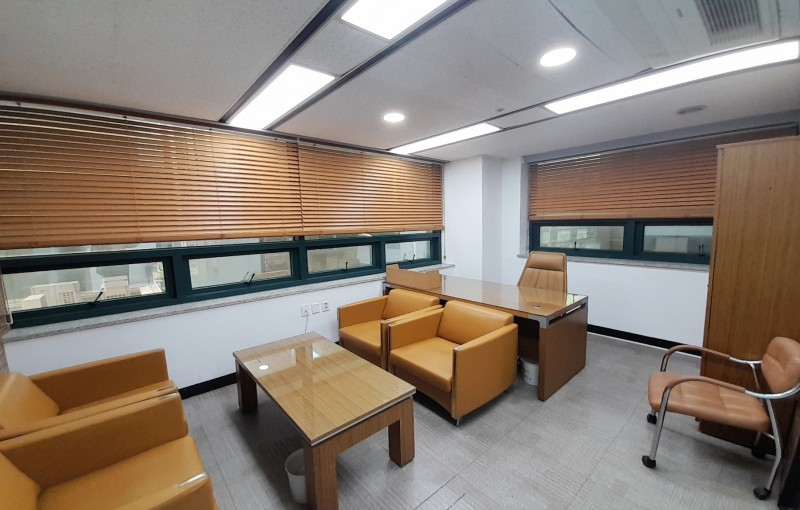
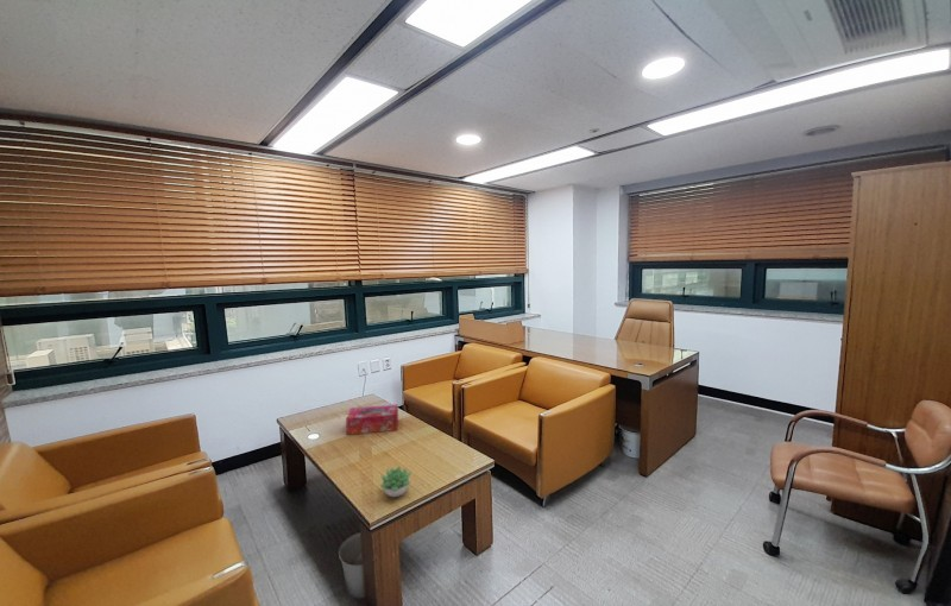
+ tissue box (373, 418)
+ succulent plant (396, 482)
